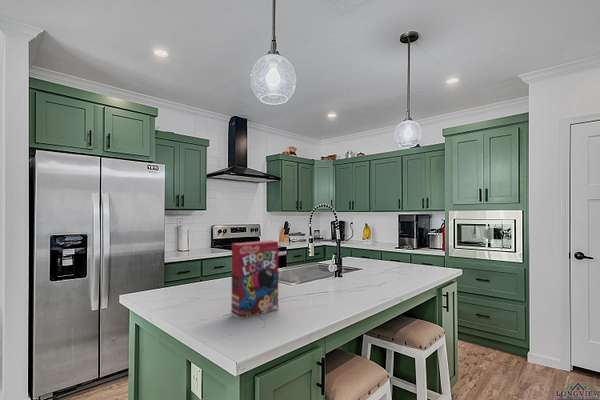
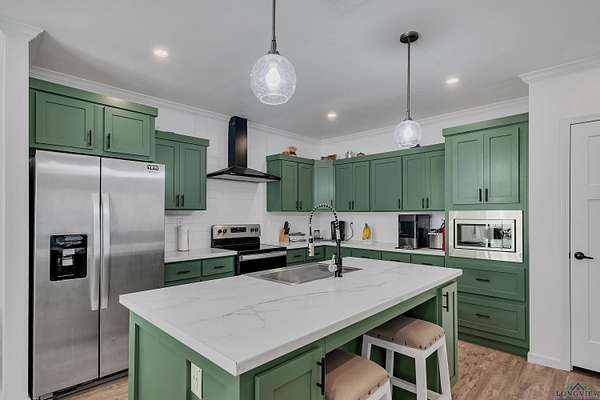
- cereal box (255, 277)
